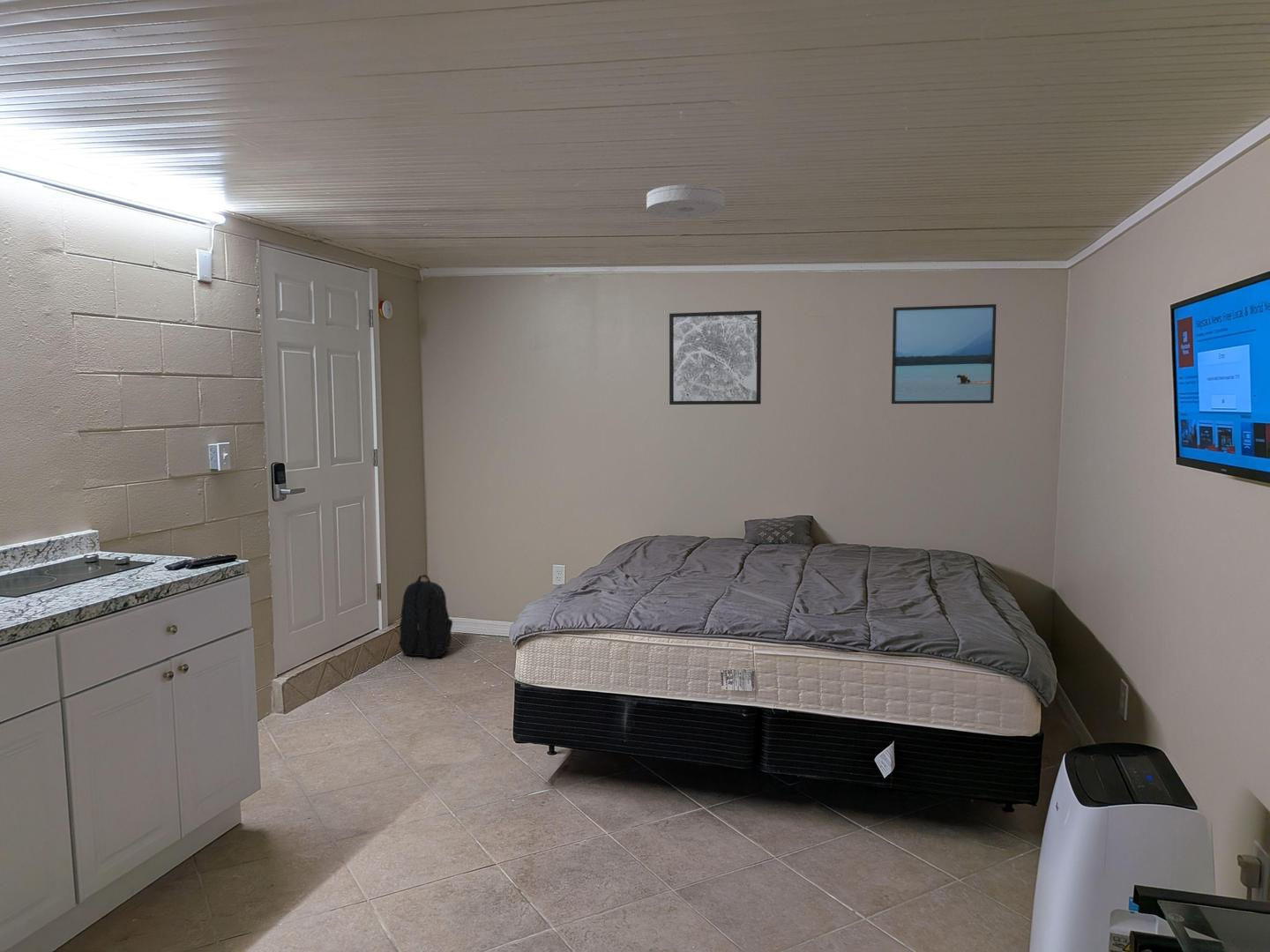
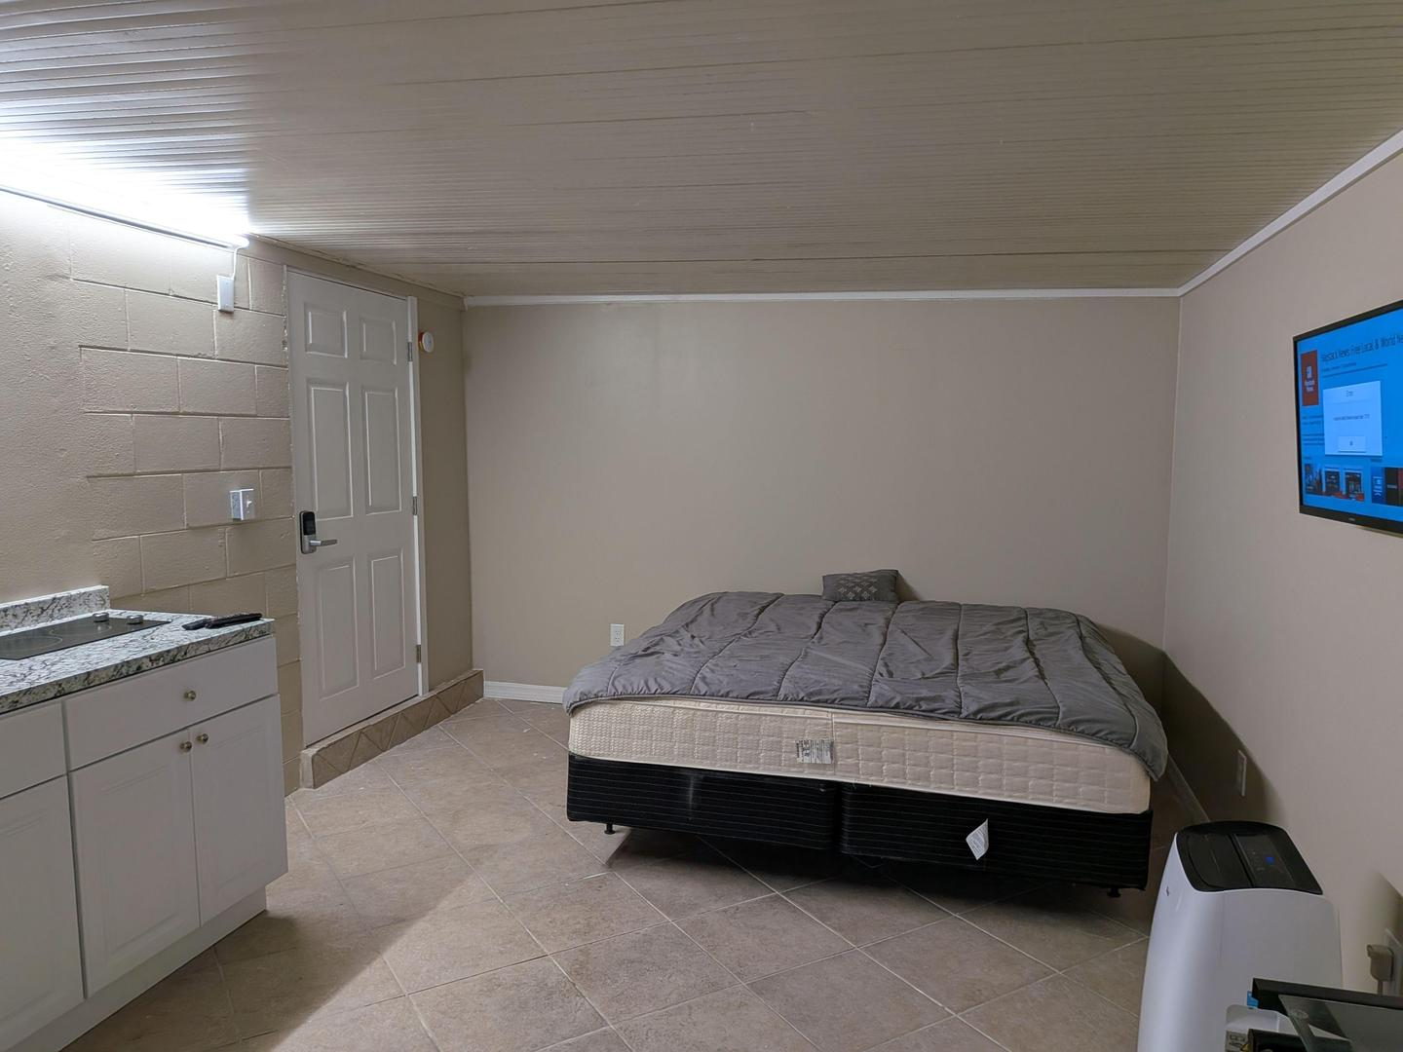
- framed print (942, 354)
- wall art (714, 358)
- backpack (425, 614)
- smoke detector (685, 202)
